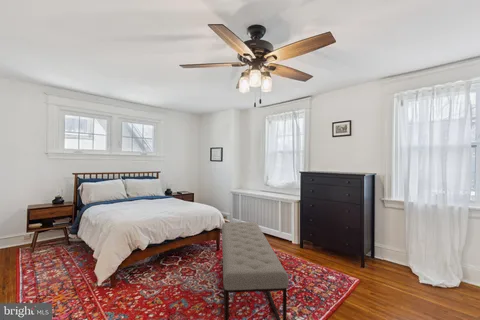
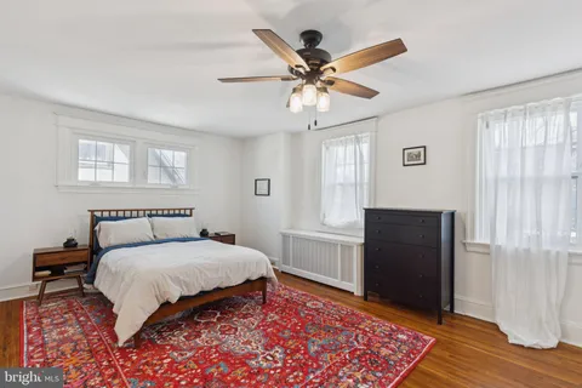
- bench (245, 263)
